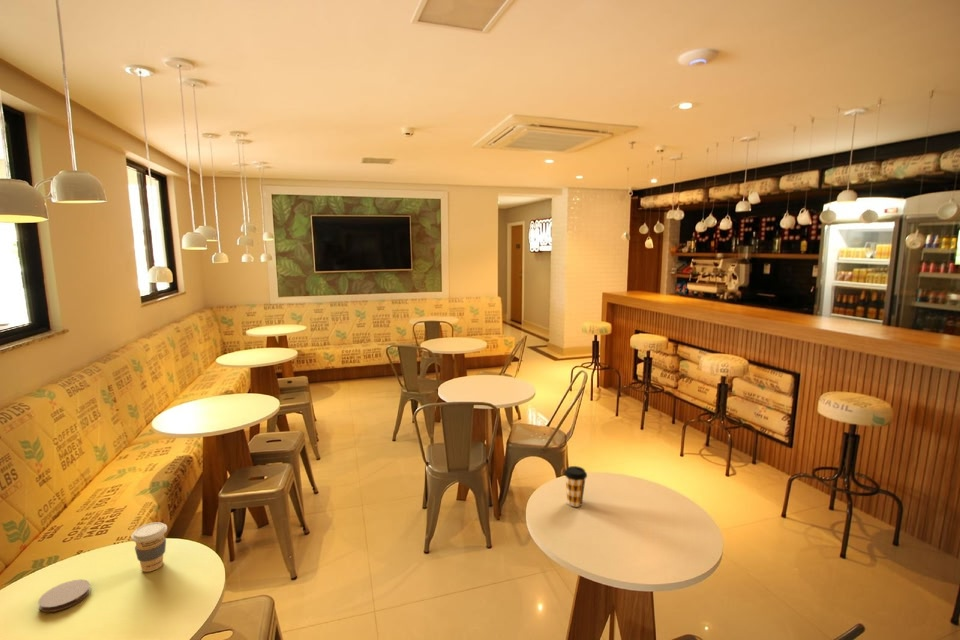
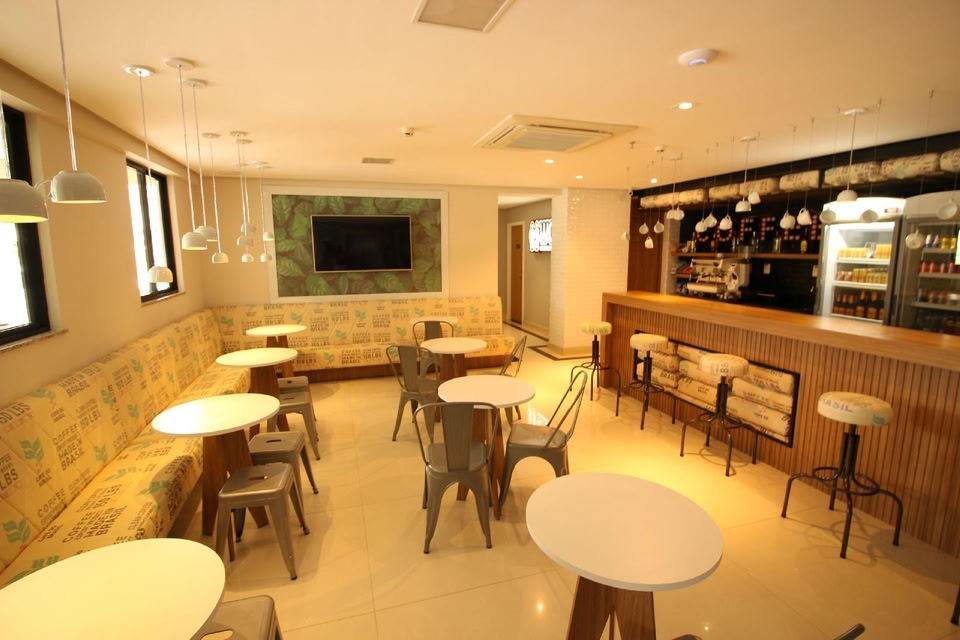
- coaster (65, 595)
- coffee cup (575, 486)
- coffee cup (150, 547)
